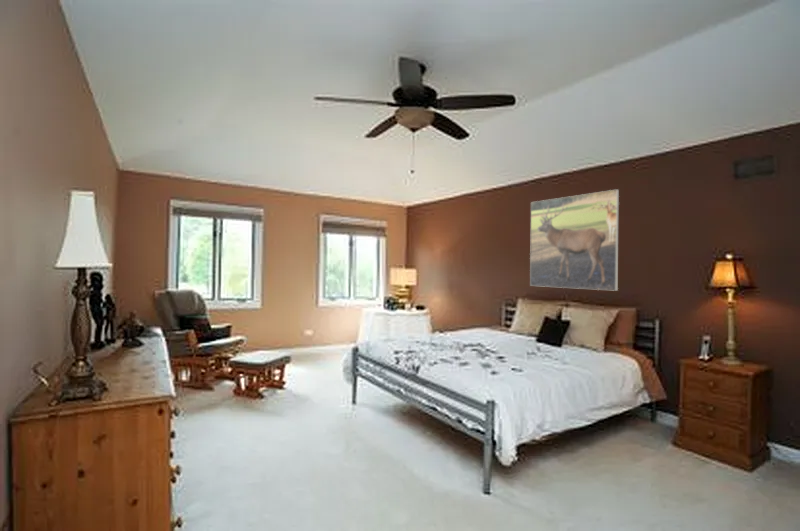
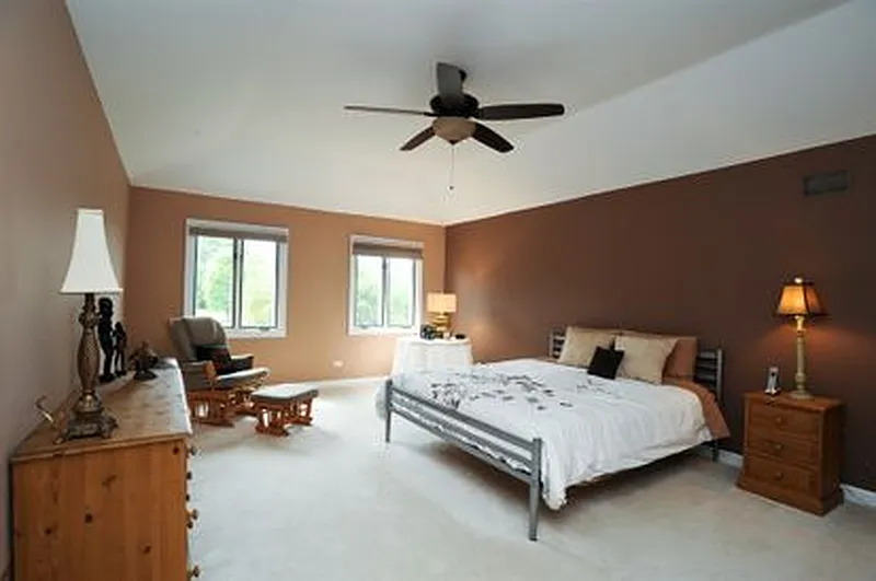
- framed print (570, 242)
